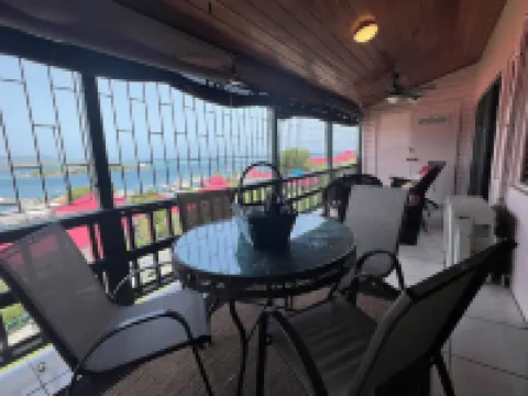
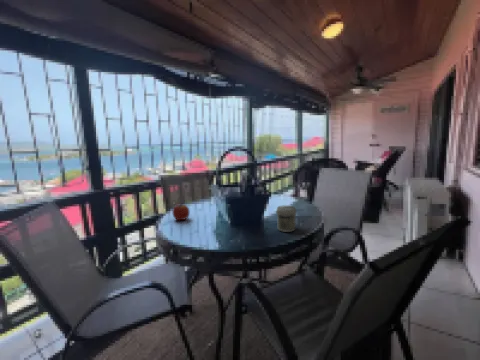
+ apple (180, 211)
+ jar (286, 218)
